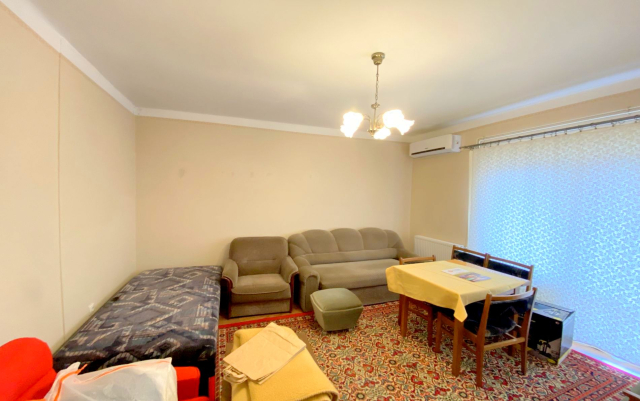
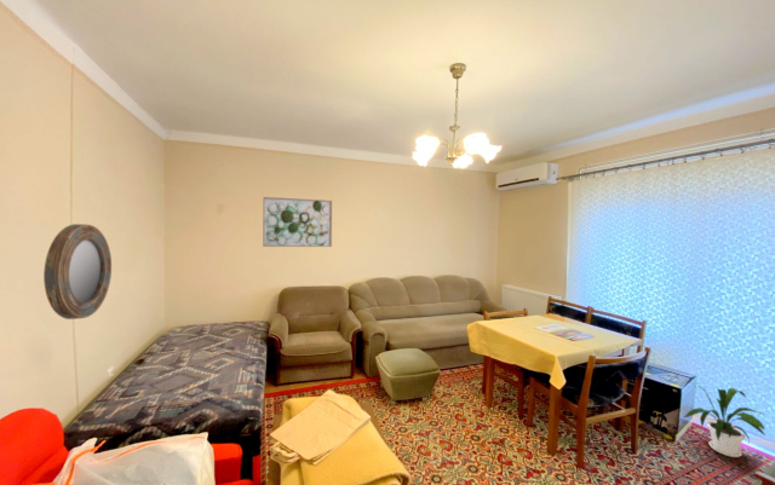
+ home mirror (82, 271)
+ house plant (727, 418)
+ wall art (298, 223)
